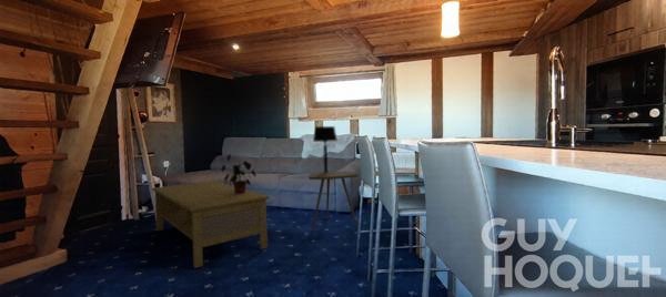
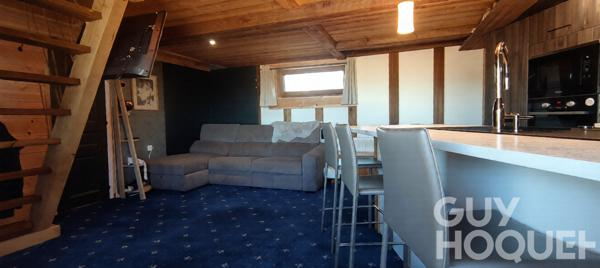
- coffee table (205, 215)
- potted plant (236, 173)
- side table (327, 198)
- table lamp (325, 150)
